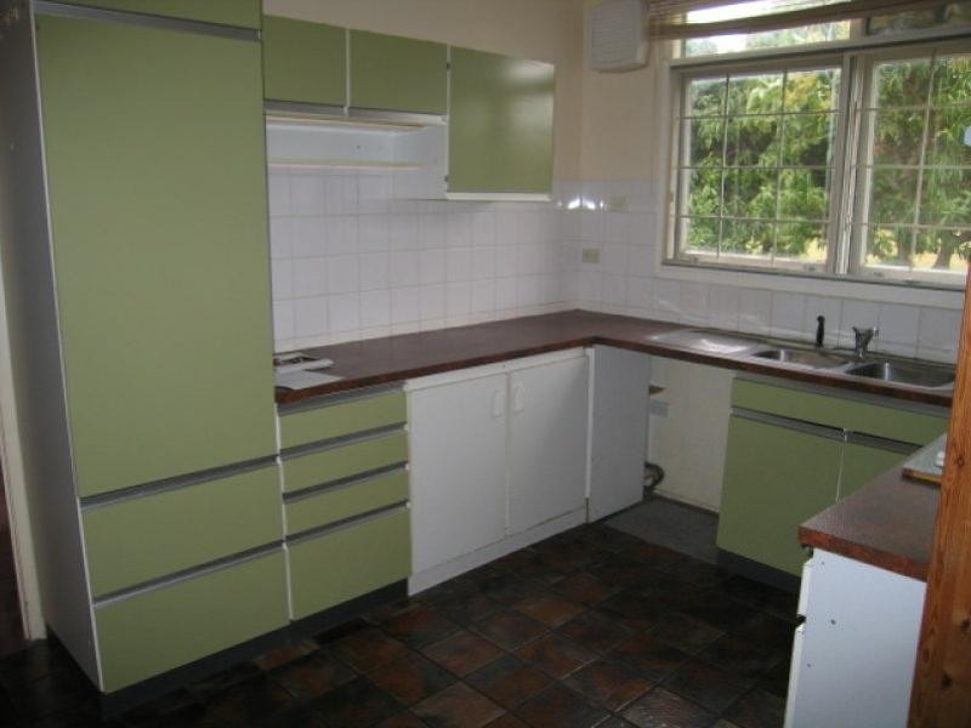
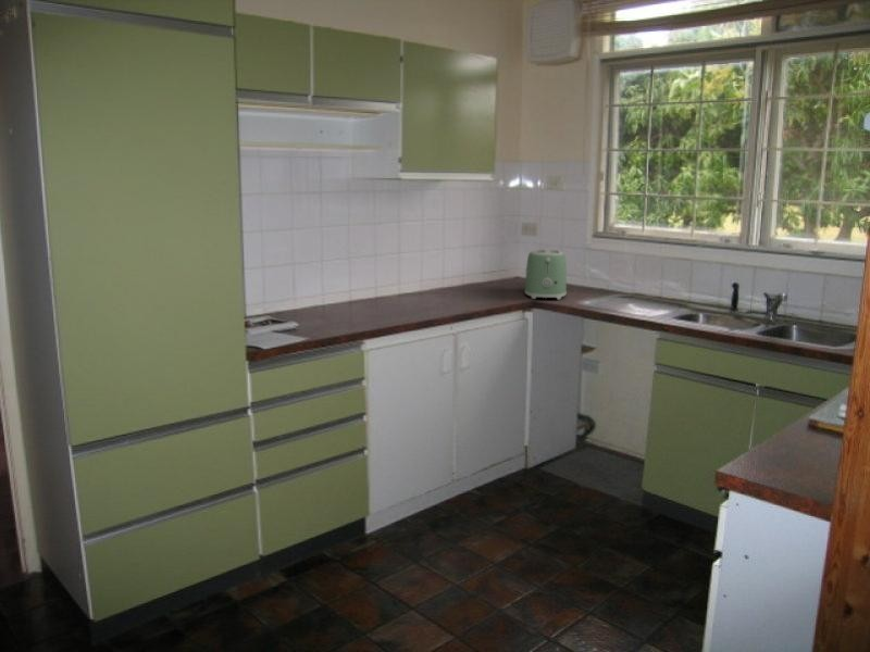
+ toaster (546, 273)
